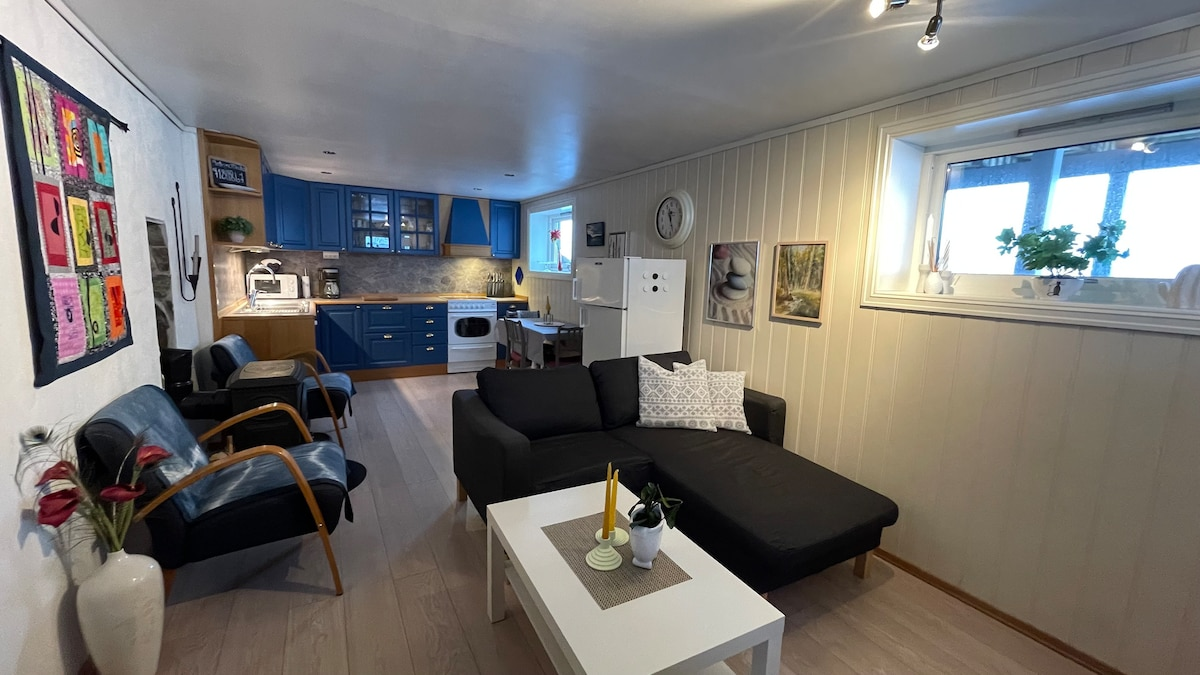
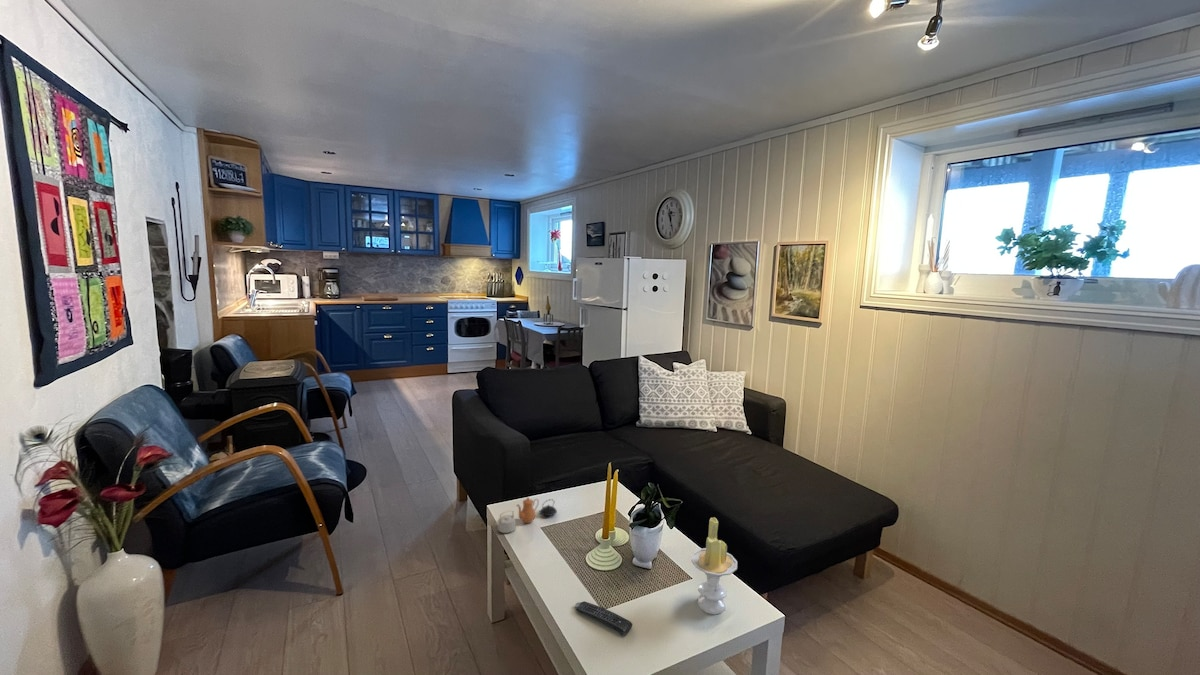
+ candle (714, 563)
+ remote control (601, 616)
+ teapot (526, 509)
